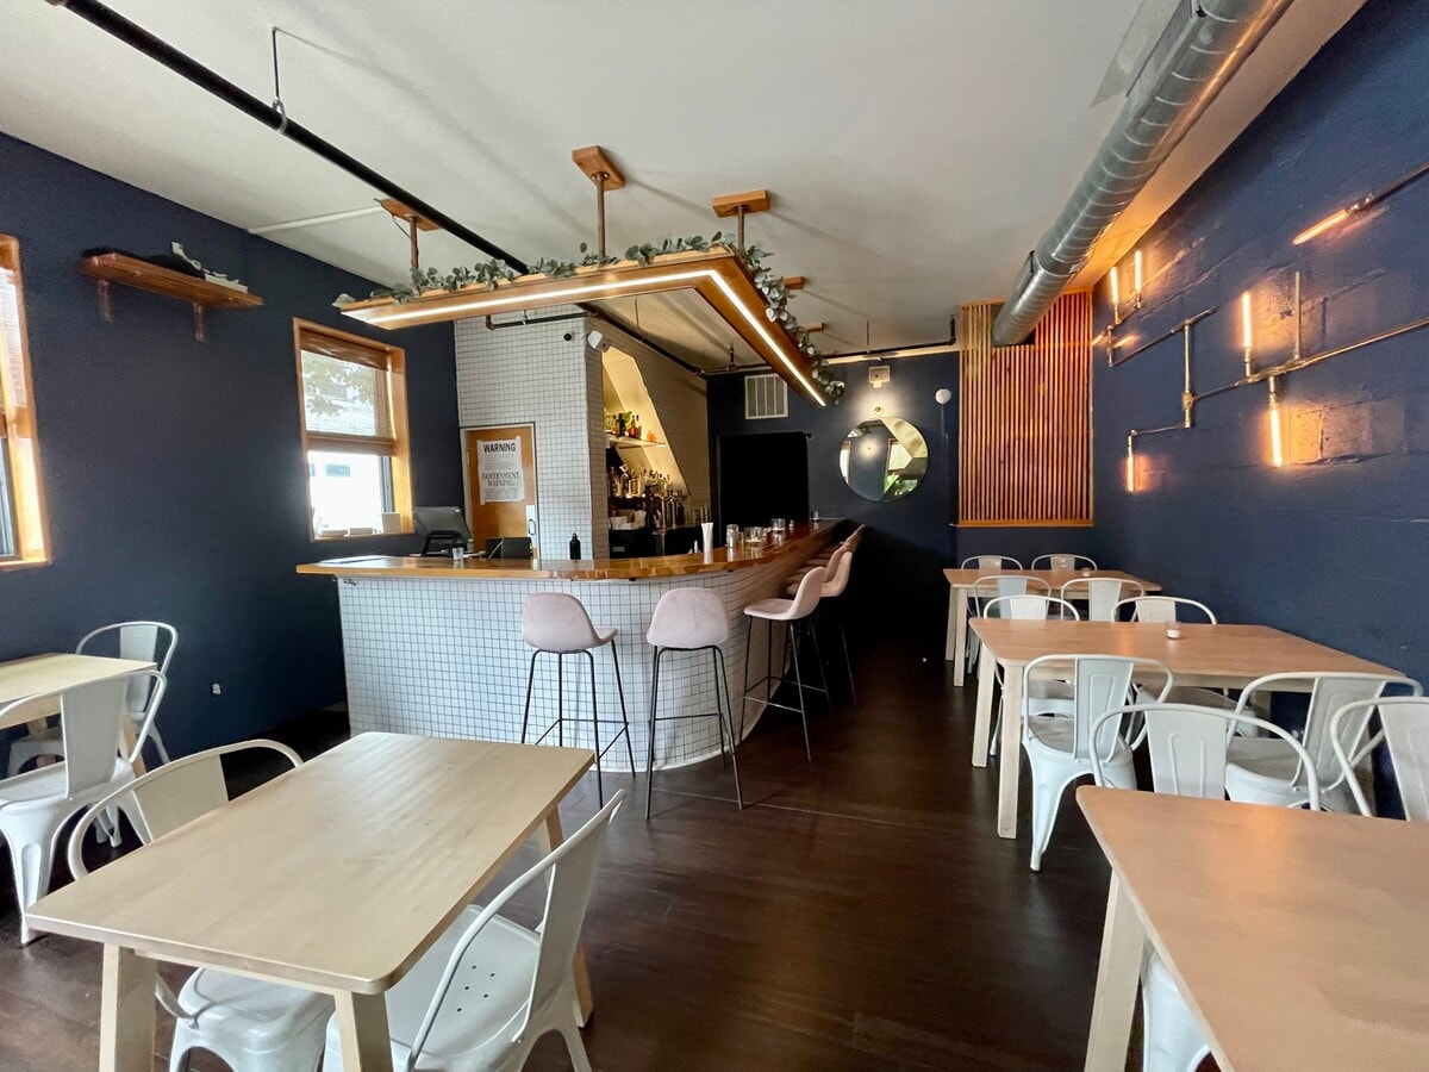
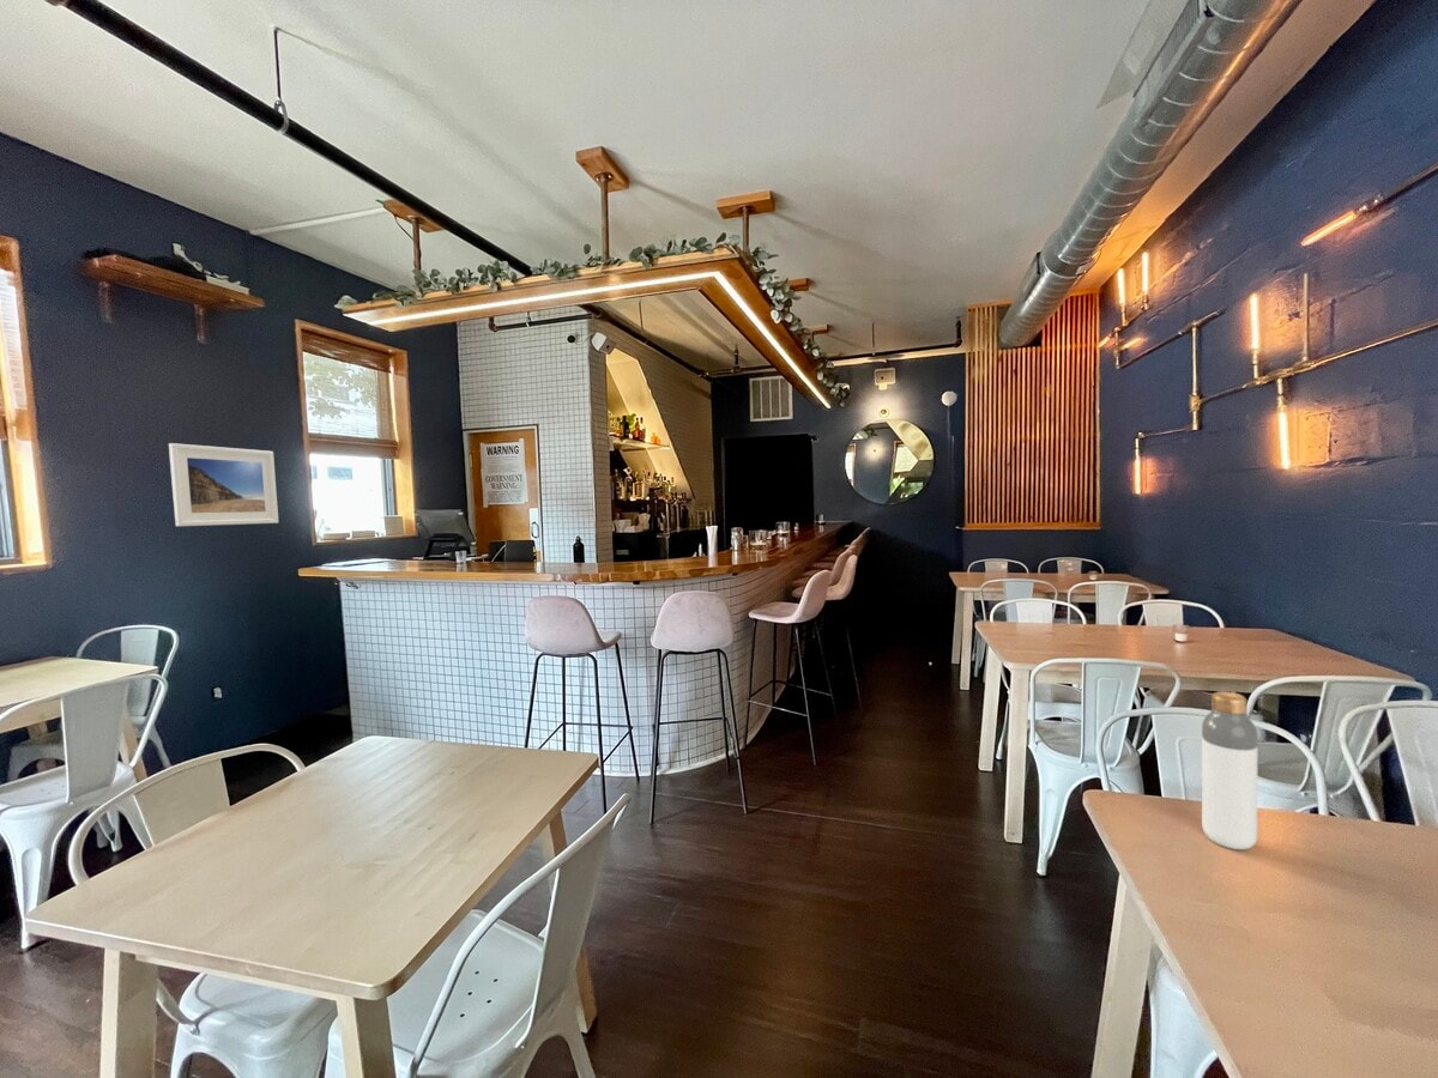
+ bottle (1228, 768)
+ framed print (228, 485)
